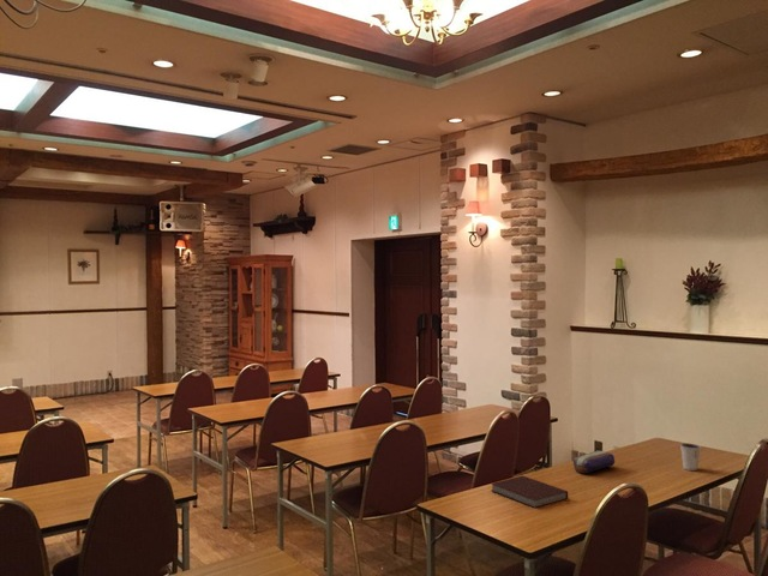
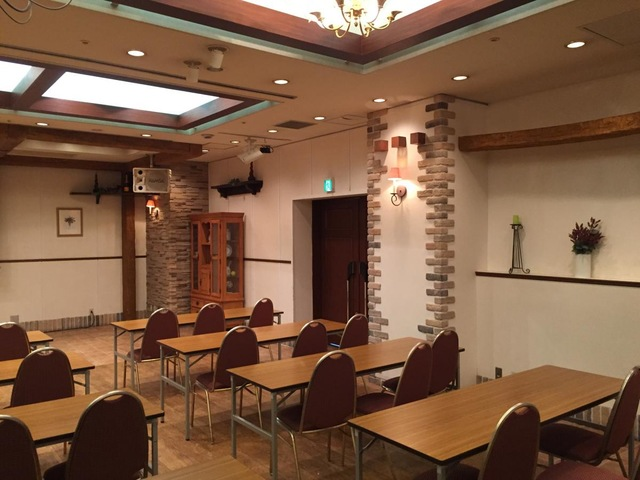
- notebook (528, 491)
- dixie cup (690, 457)
- pencil case (594, 461)
